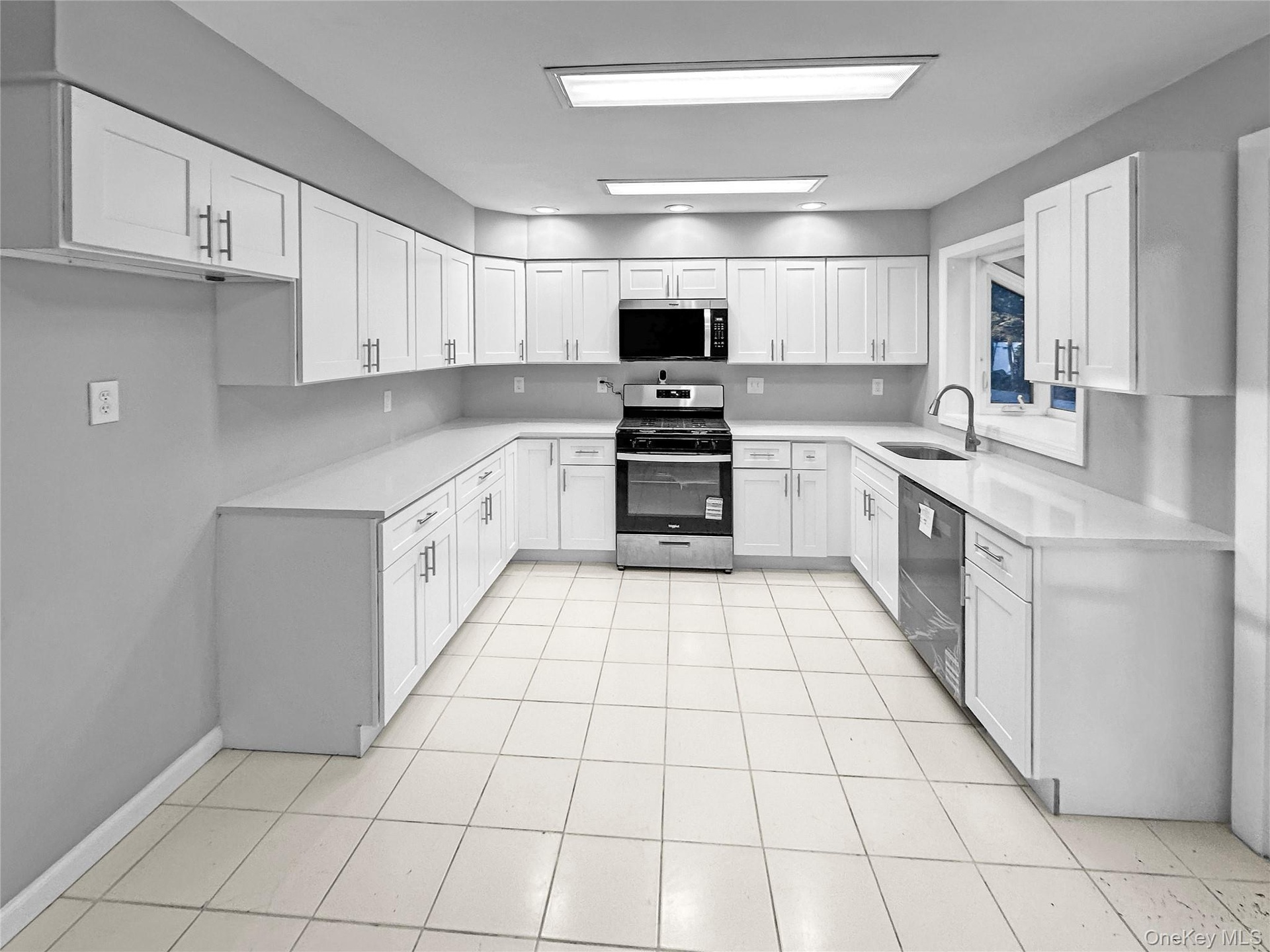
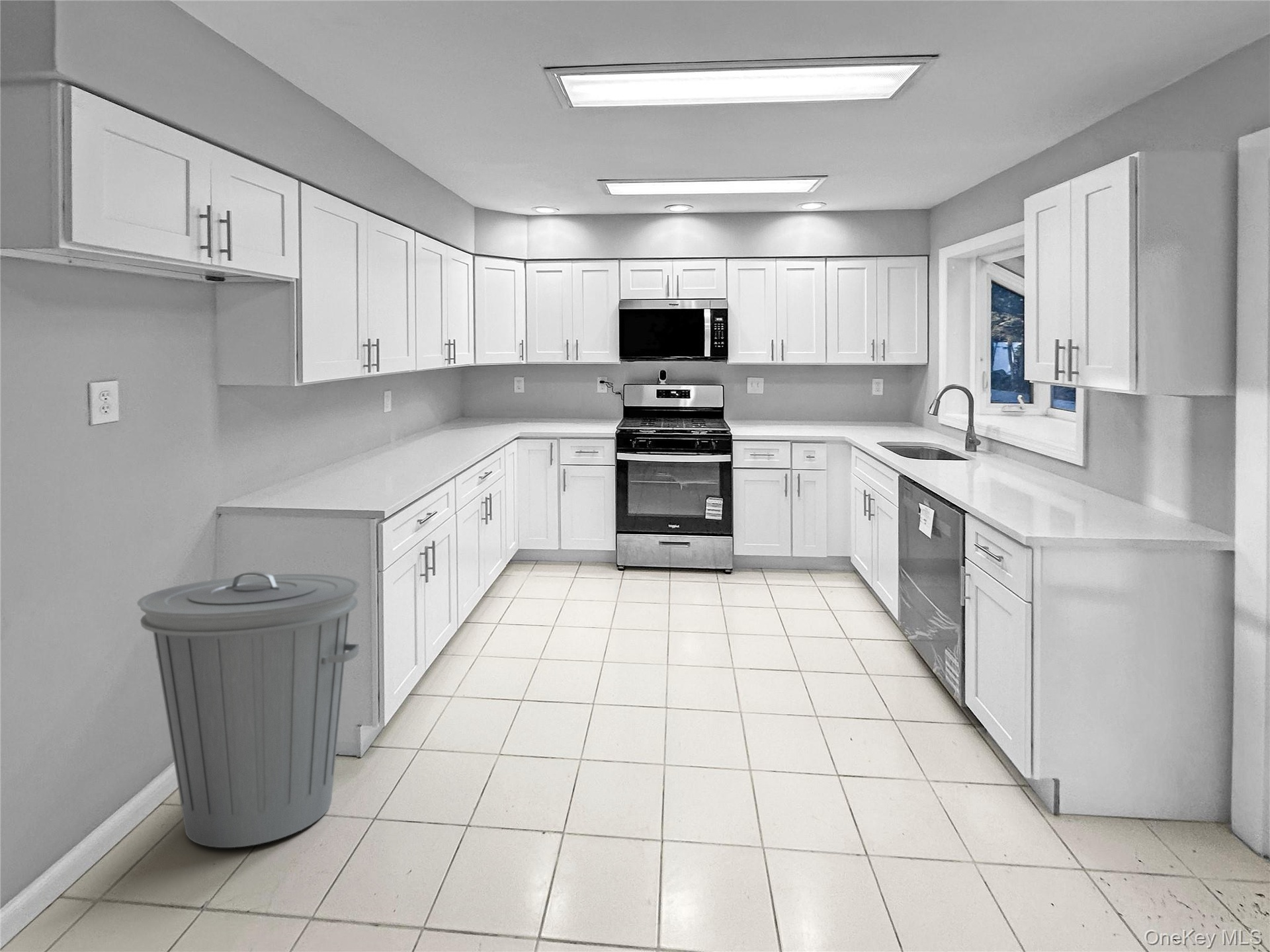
+ trash can (258, 693)
